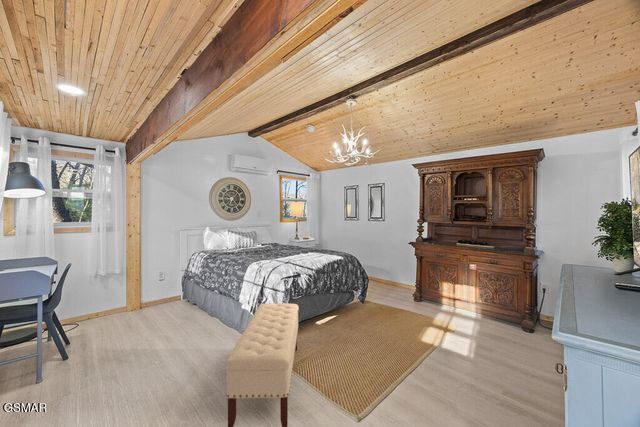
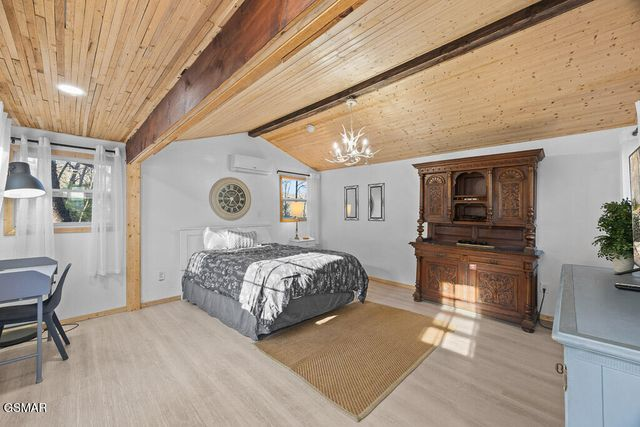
- bench (270, 352)
